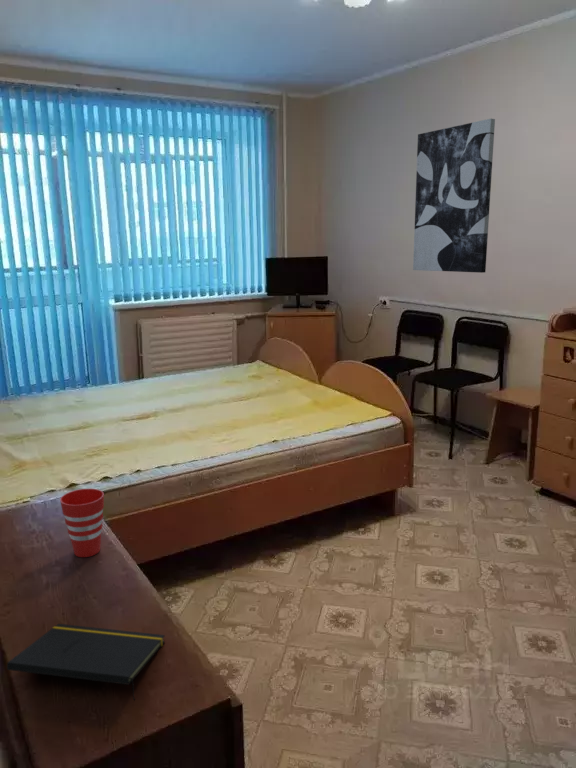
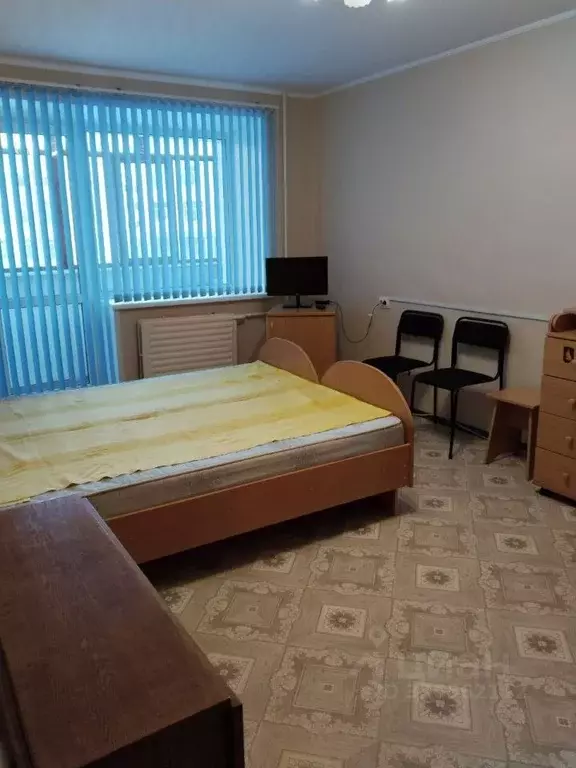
- wall art (450, 201)
- notepad (90, 651)
- cup (84, 524)
